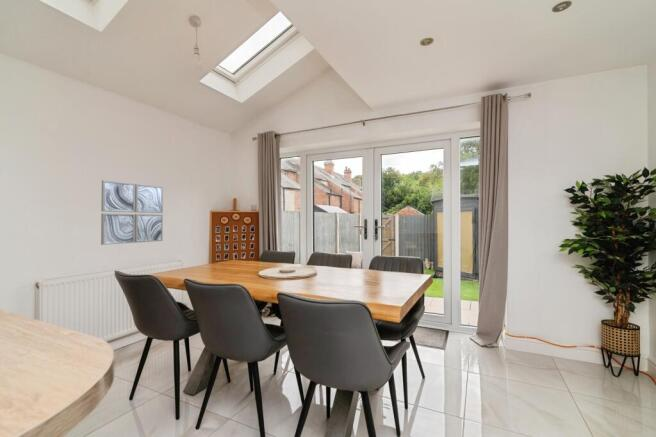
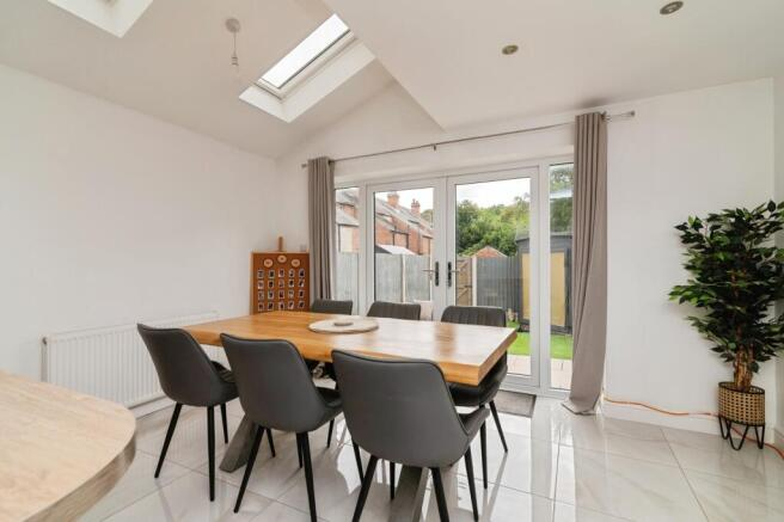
- wall art (135, 212)
